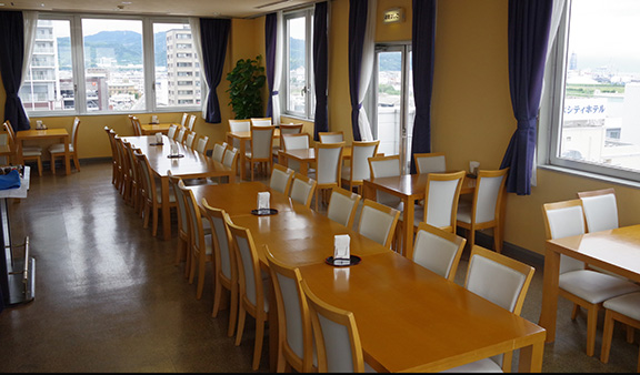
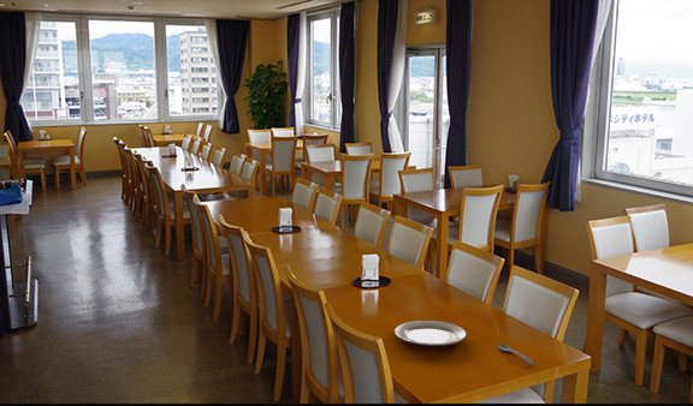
+ chinaware (430, 334)
+ spoon (516, 353)
